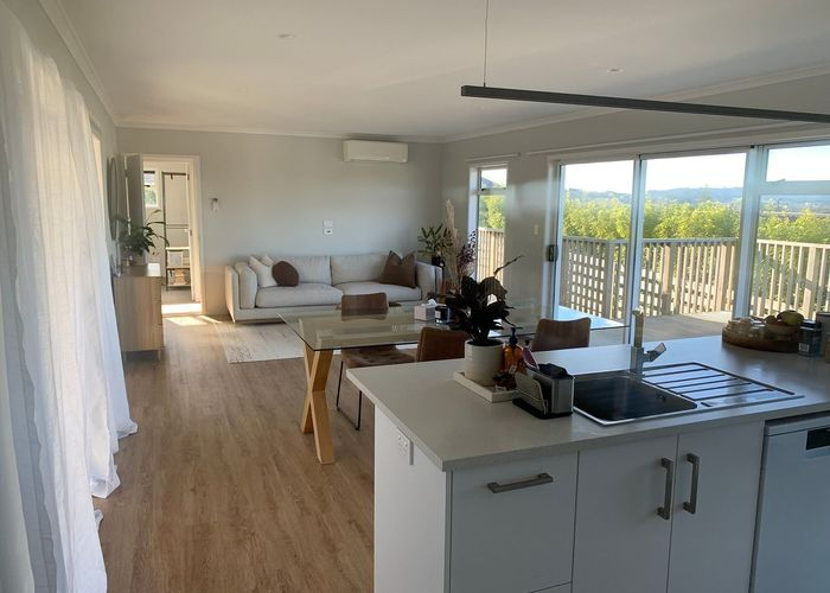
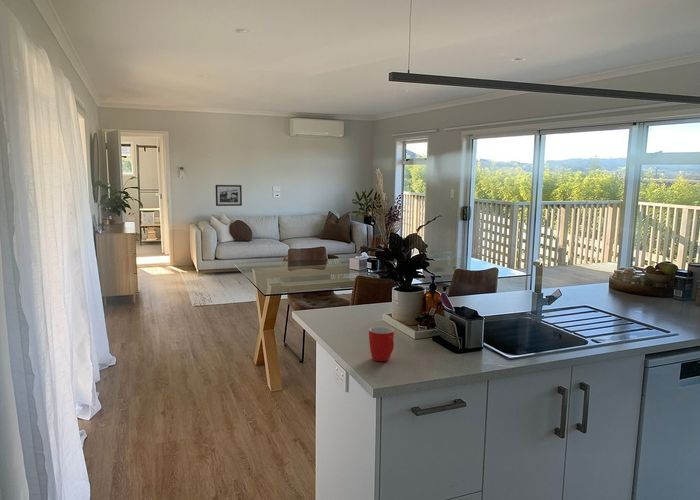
+ picture frame (228, 195)
+ mug (383, 345)
